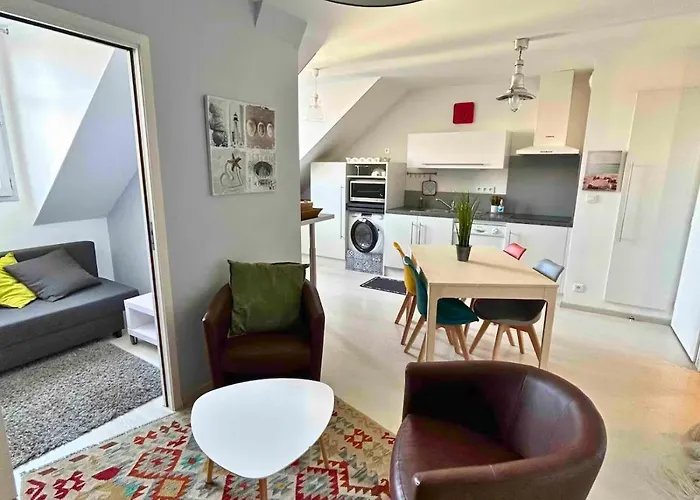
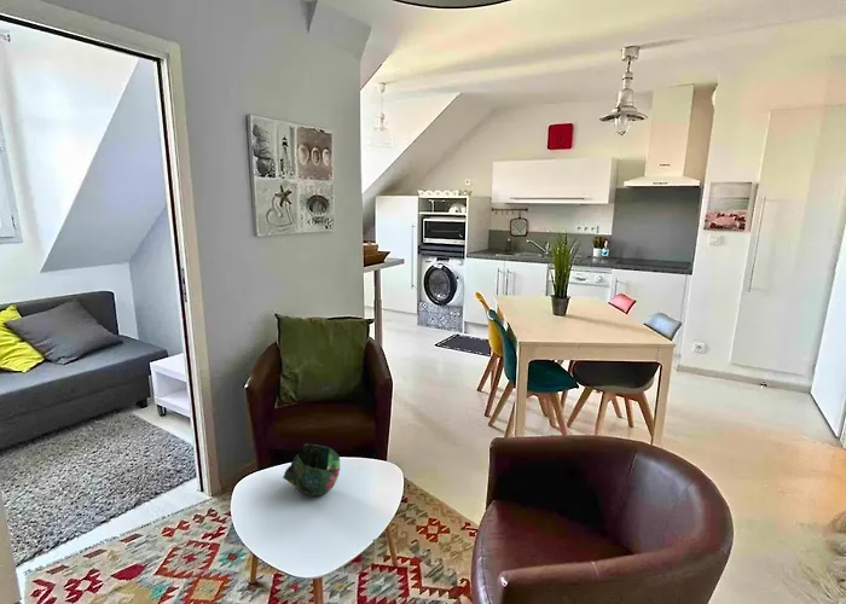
+ decorative bowl (309, 470)
